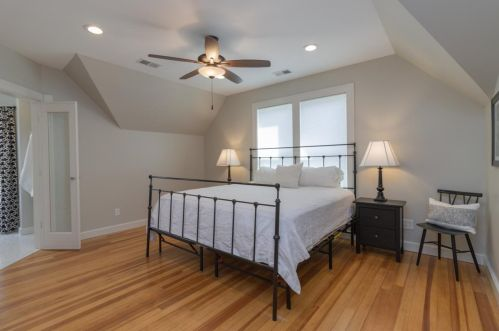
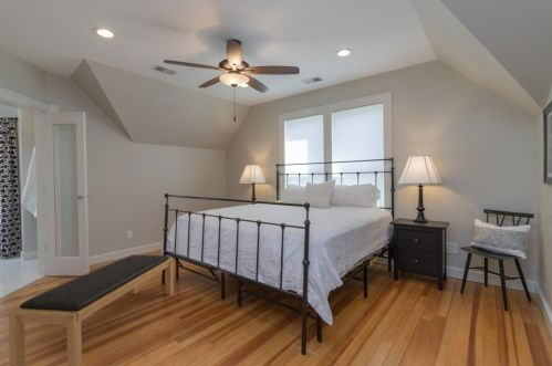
+ bench (112, 297)
